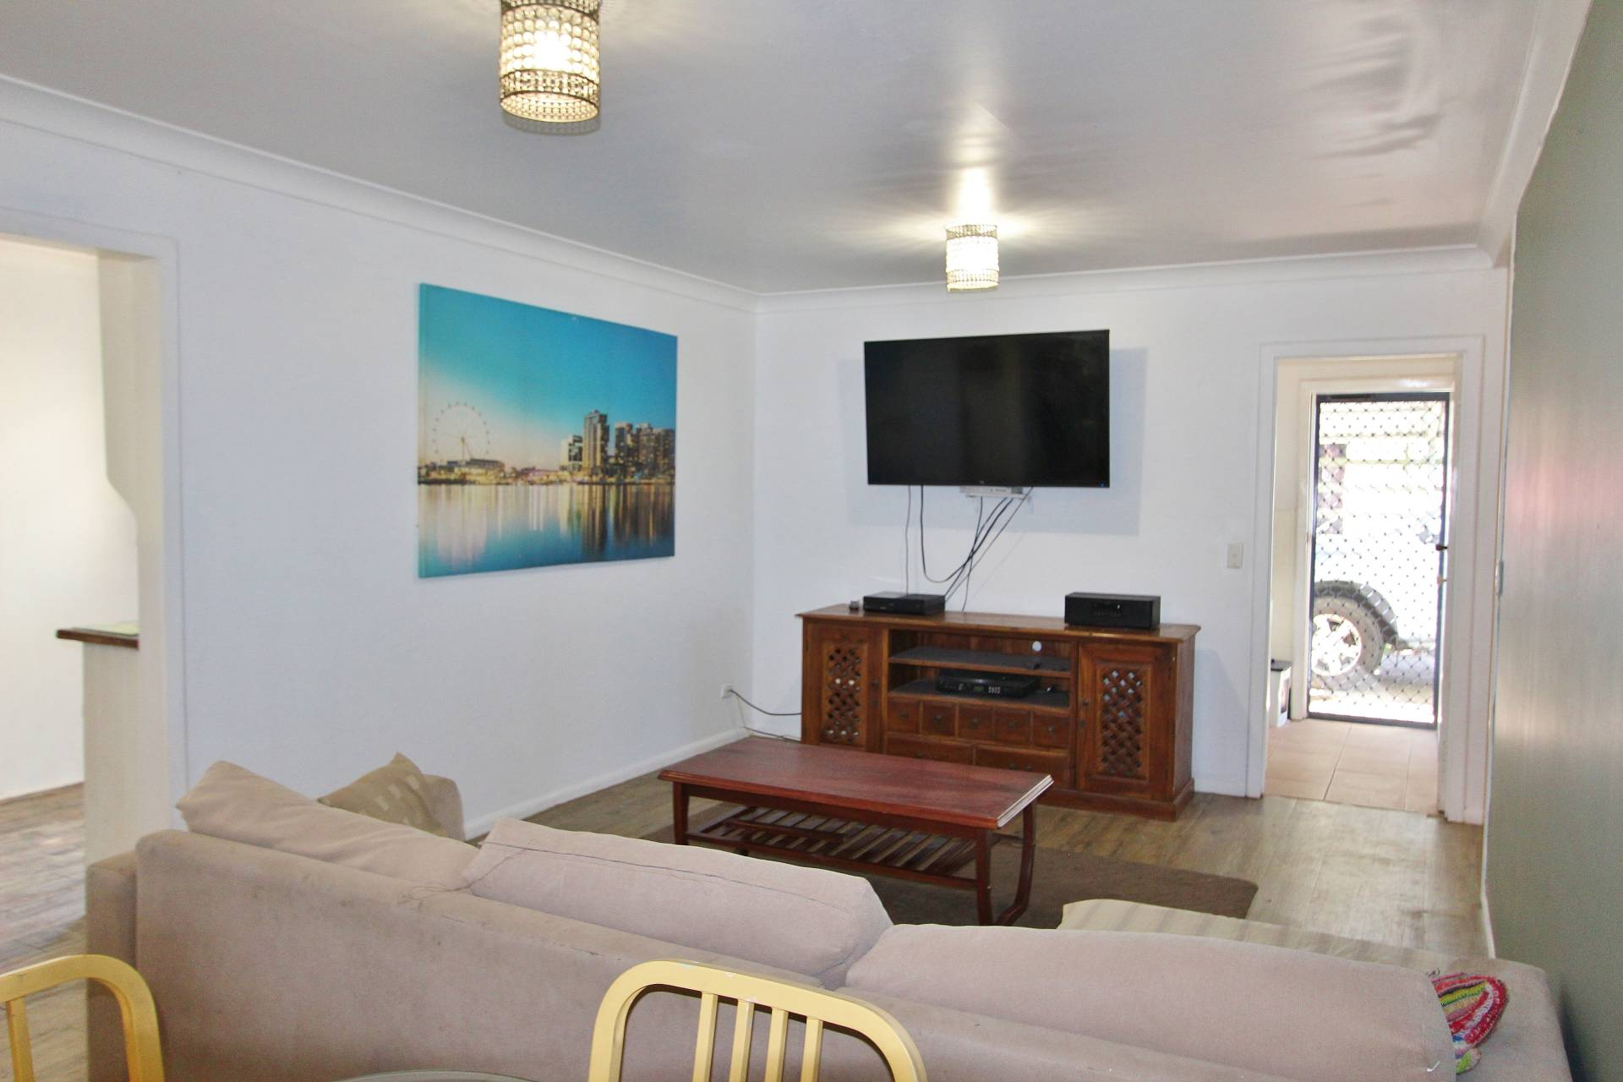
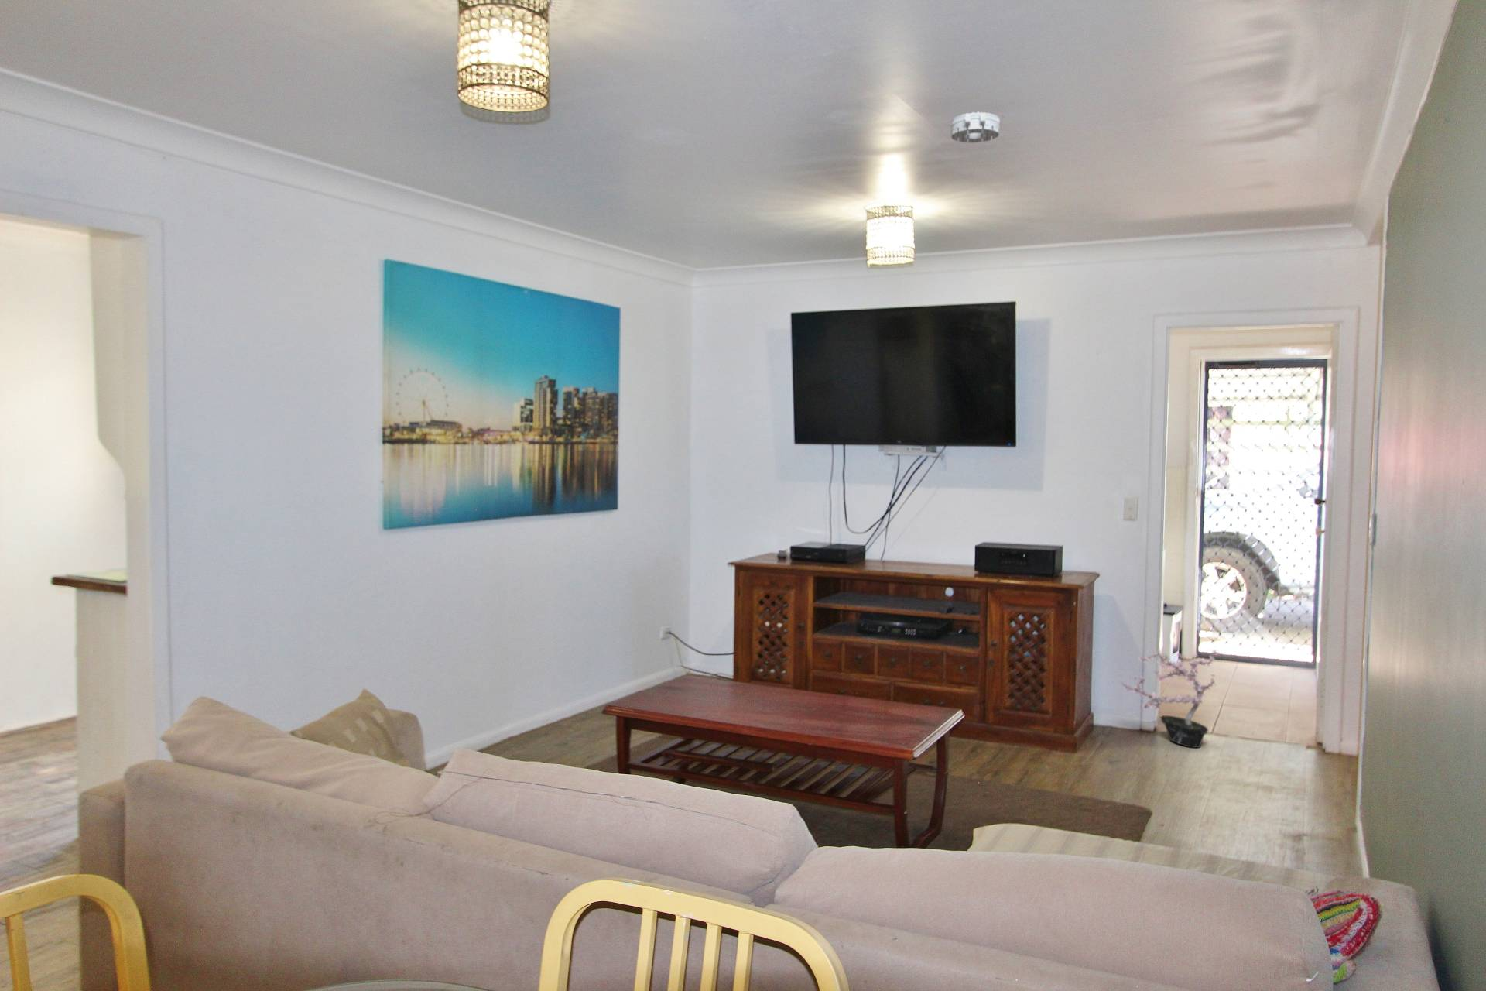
+ potted plant (1168, 697)
+ smoke detector (975, 126)
